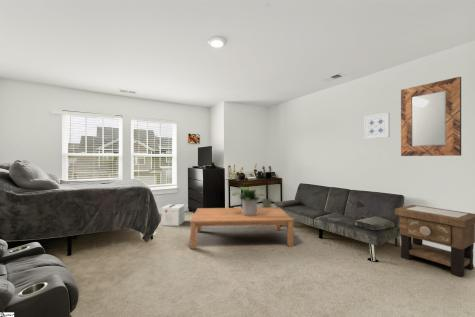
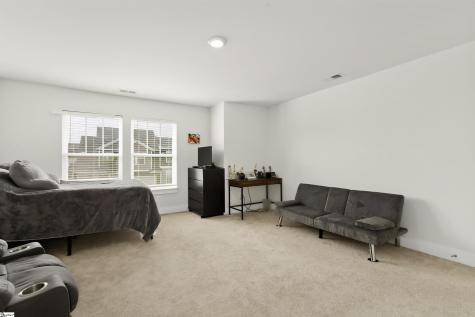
- cardboard box (173, 214)
- coffee table (240, 225)
- side table (434, 237)
- potted plant (247, 201)
- home mirror (428, 119)
- wall art (376, 126)
